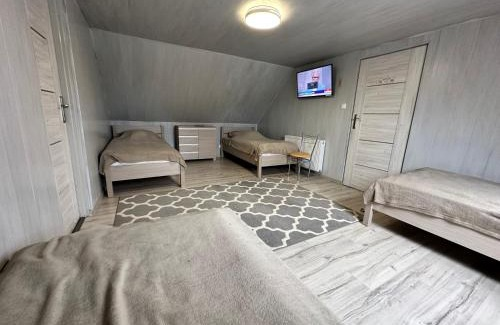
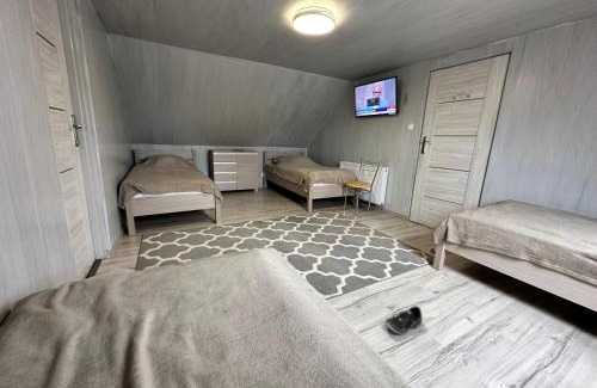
+ shoe (404, 319)
